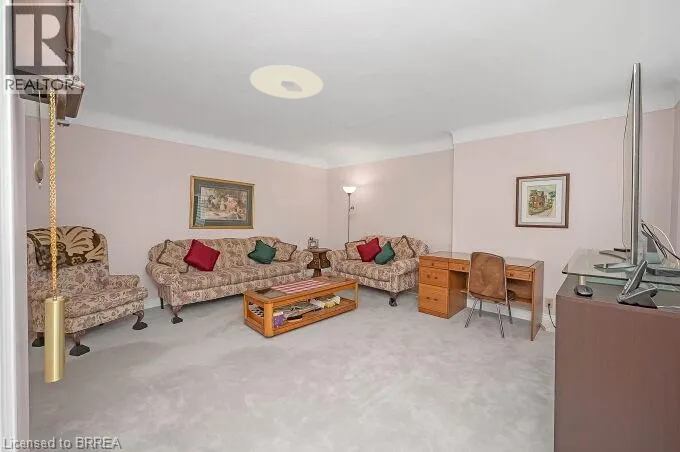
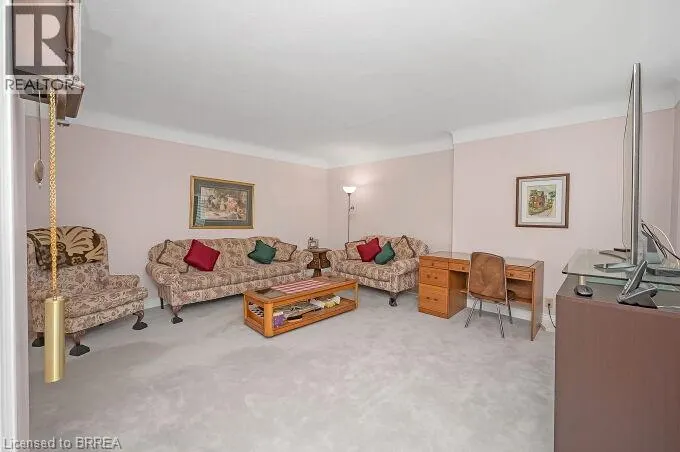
- ceiling light (287, 80)
